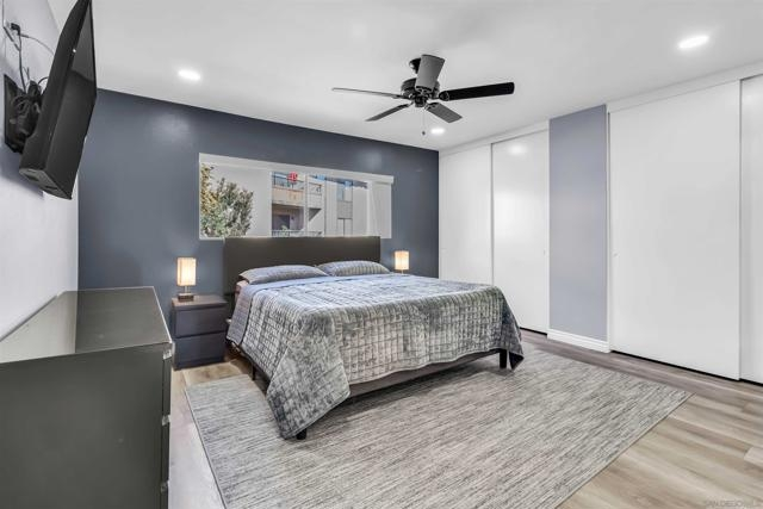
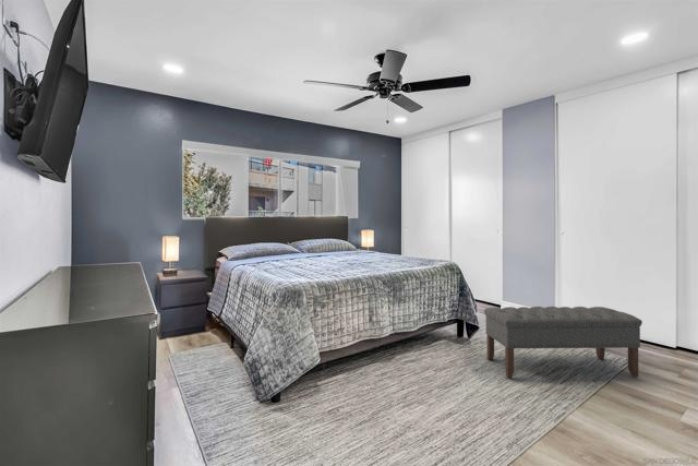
+ bench (557, 338)
